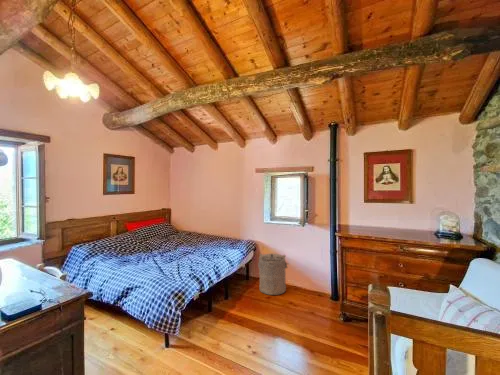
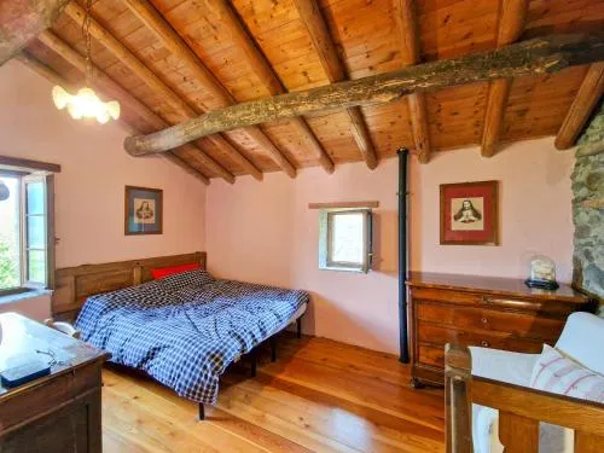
- laundry hamper (271, 271)
